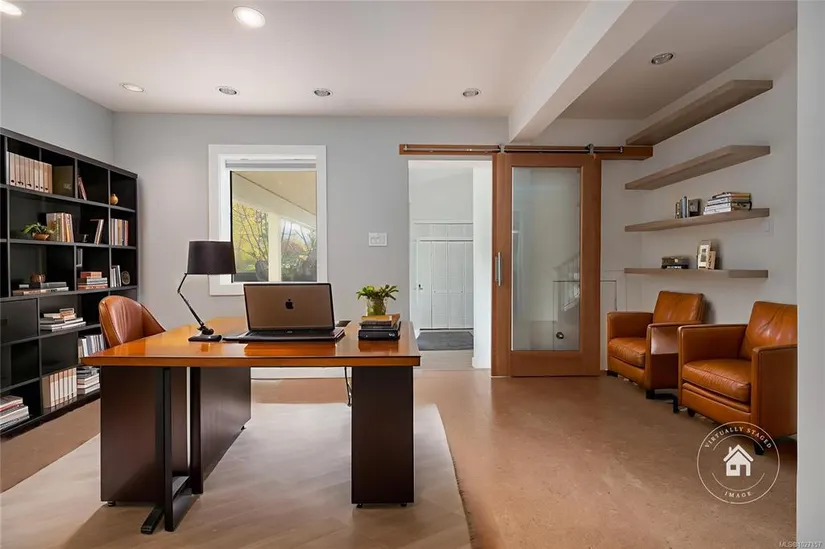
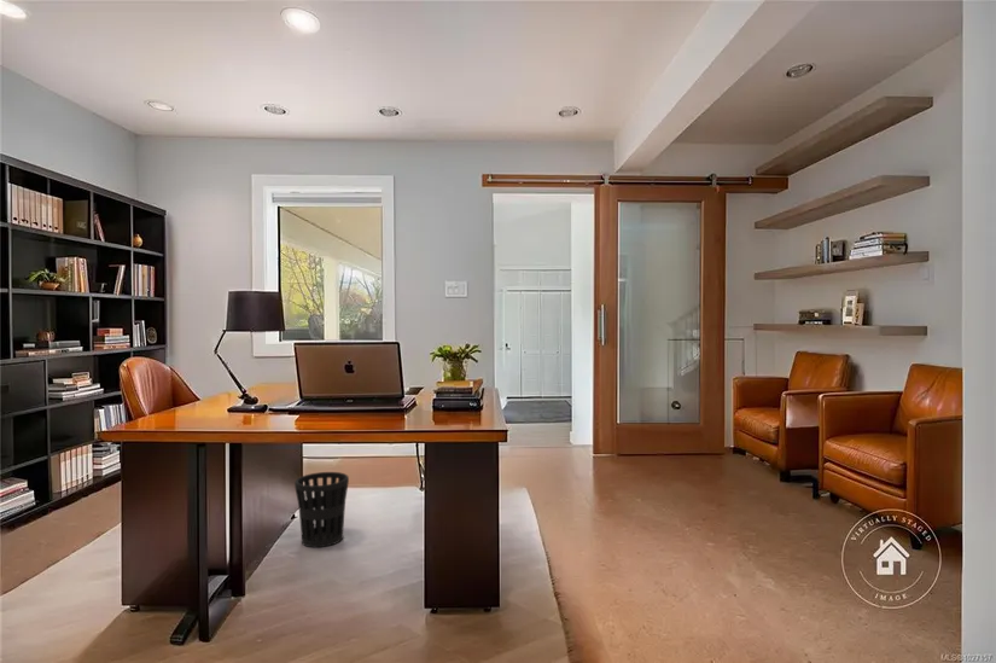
+ wastebasket (322, 508)
